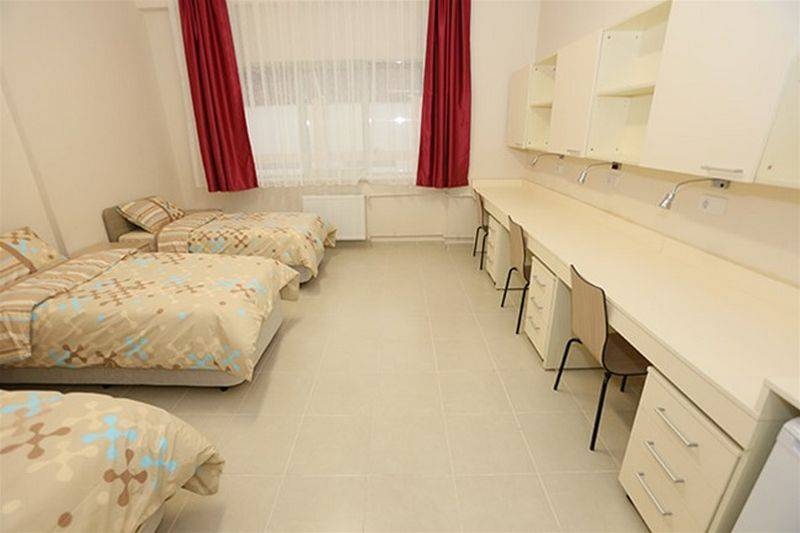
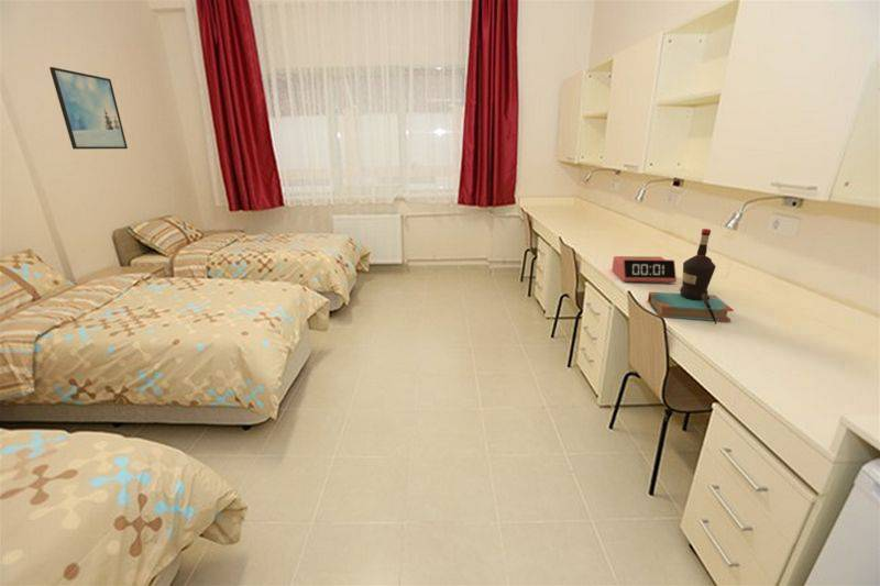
+ bottle (695, 274)
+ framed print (92, 112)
+ alarm clock (644, 267)
